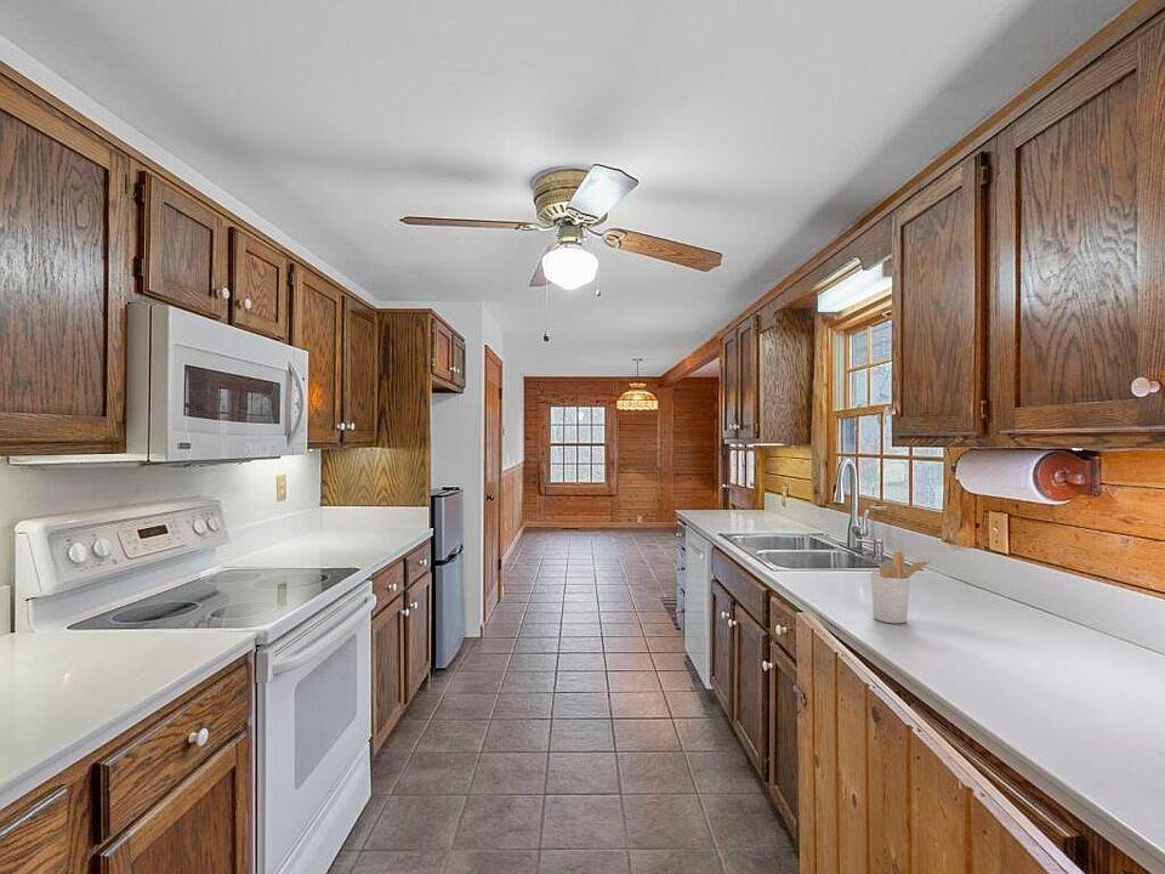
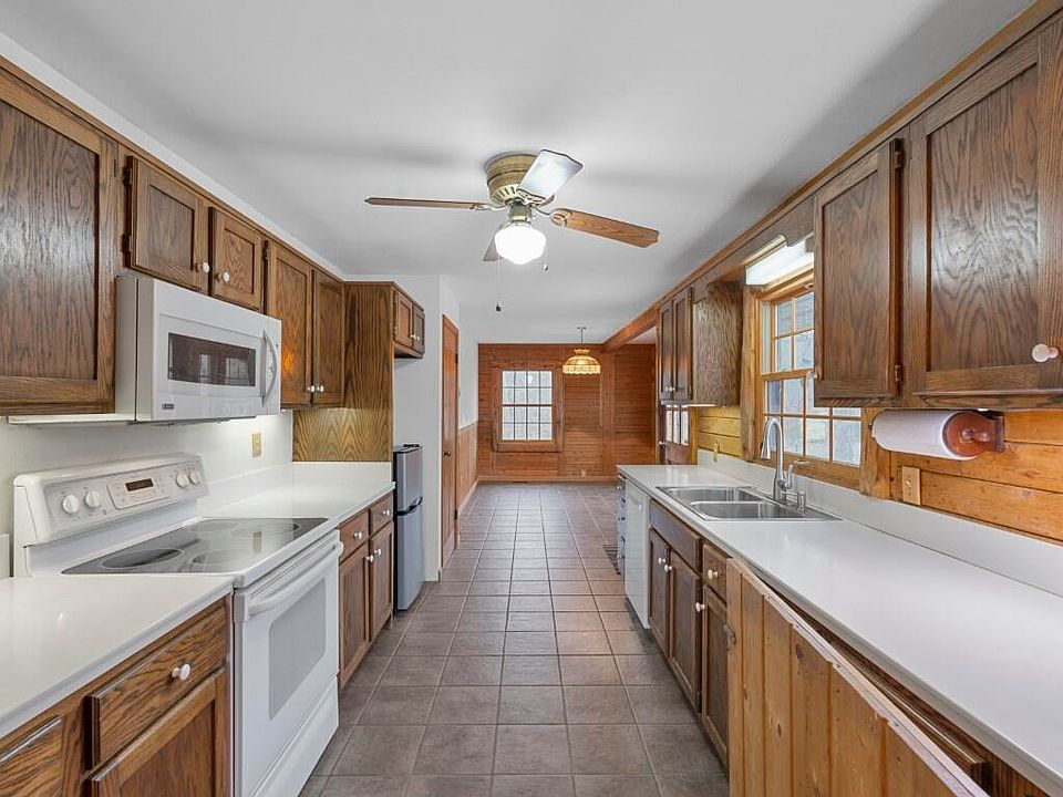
- utensil holder (899, 588)
